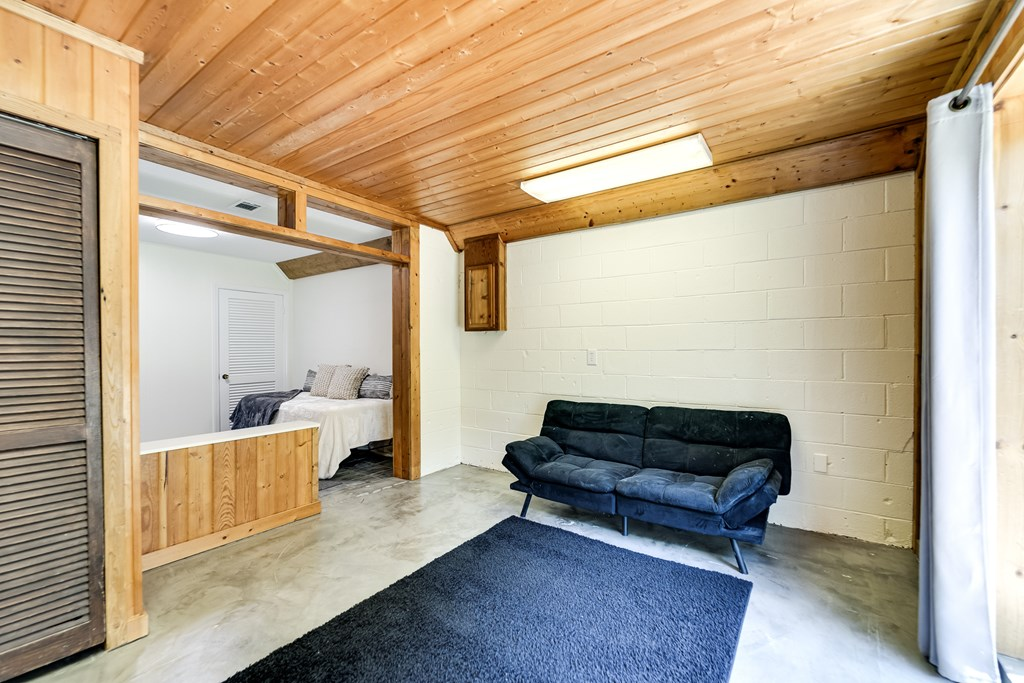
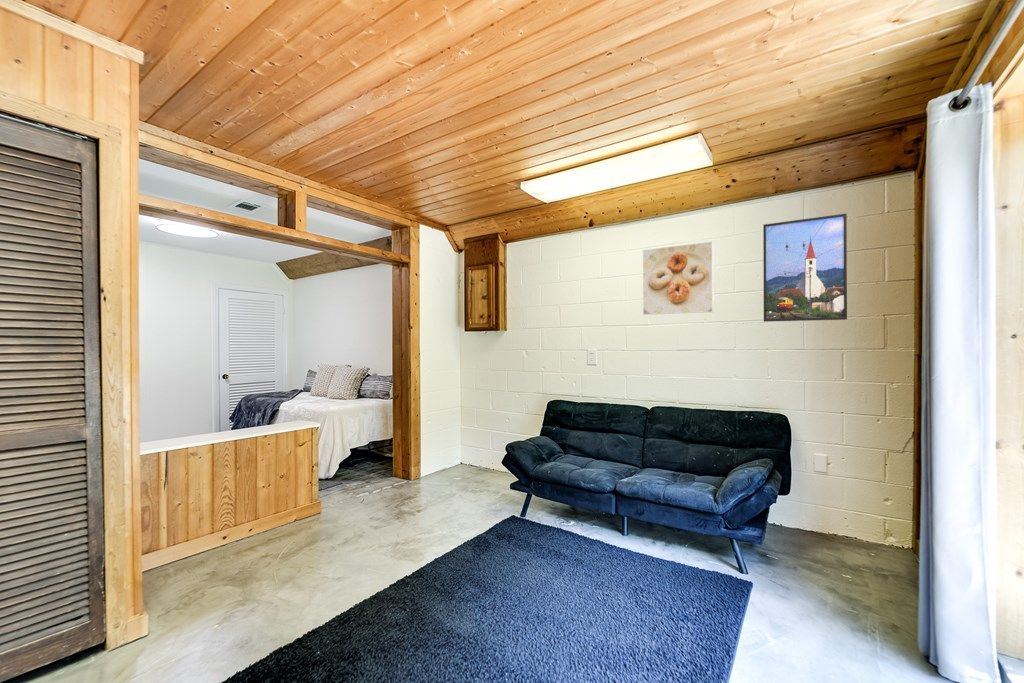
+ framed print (803, 270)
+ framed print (676, 279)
